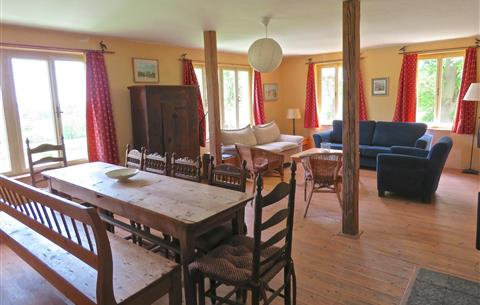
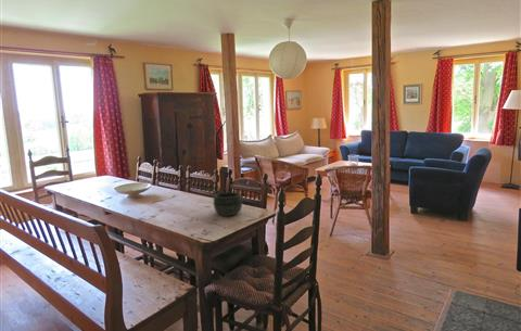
+ bowl (228, 203)
